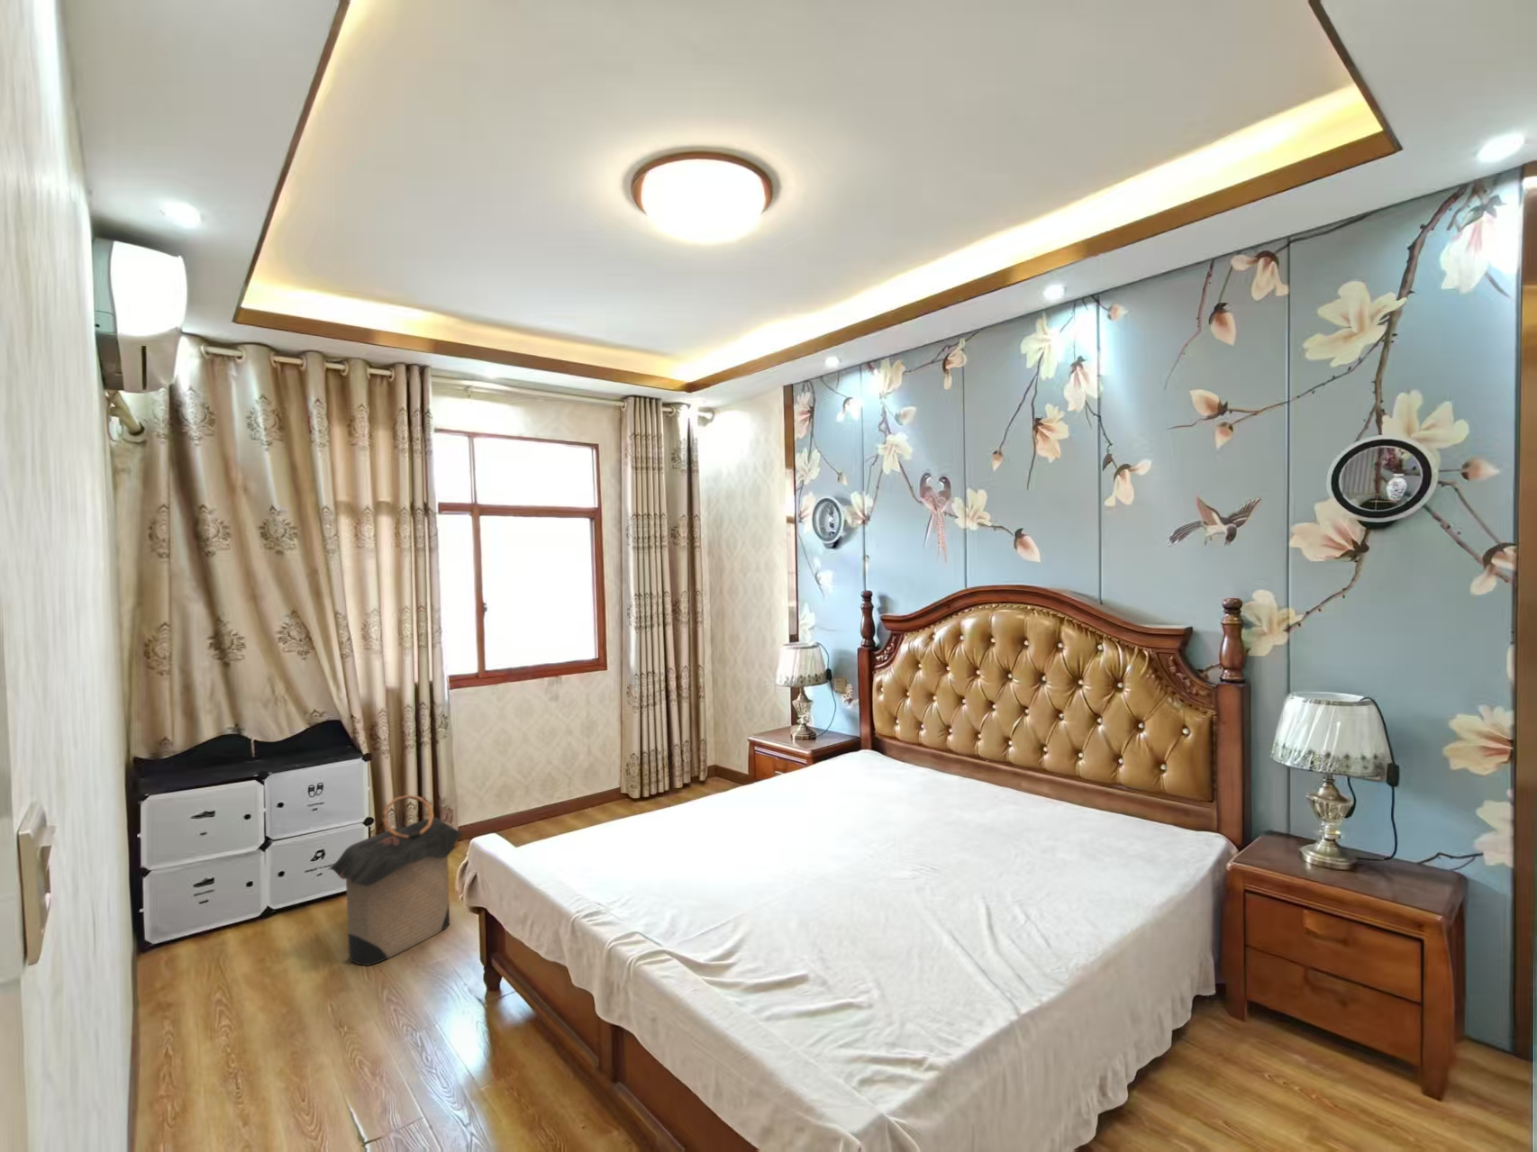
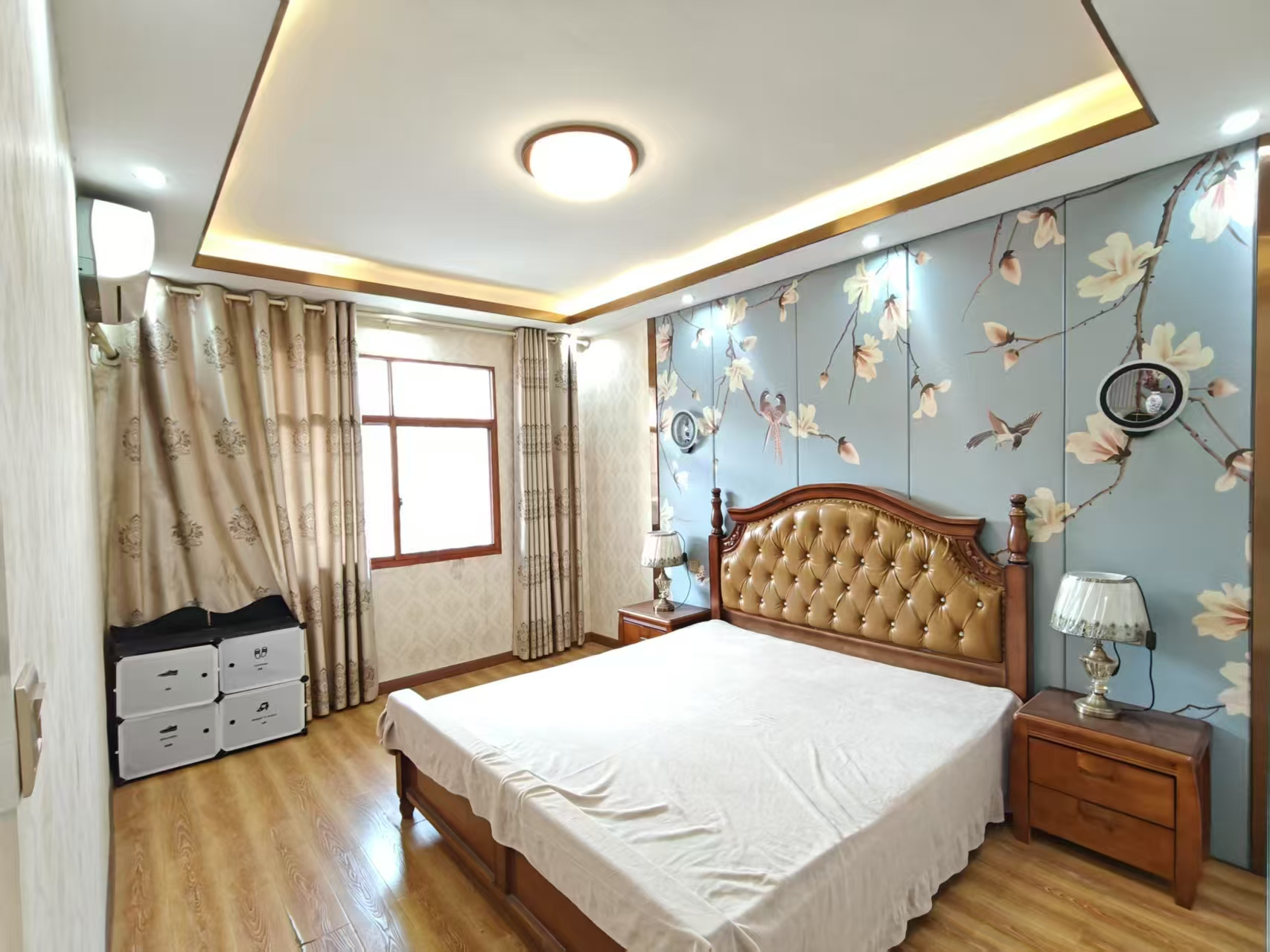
- laundry hamper (398, 872)
